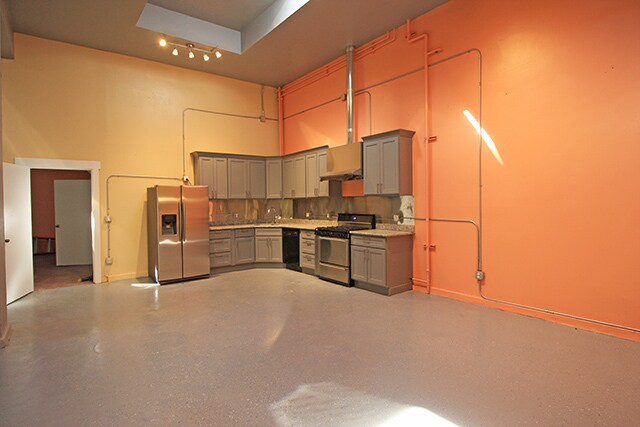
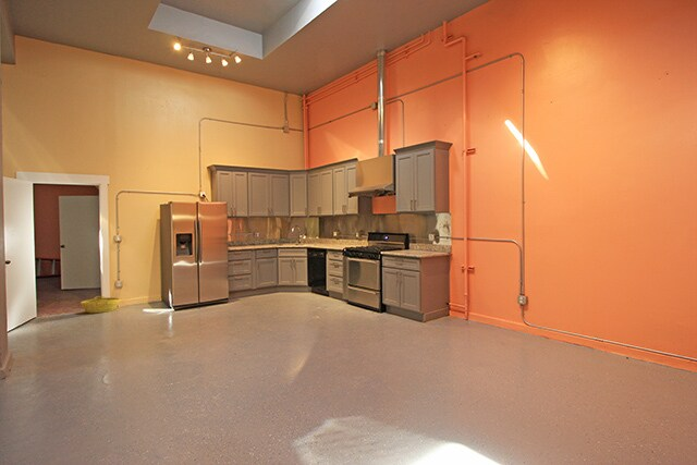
+ basket (100, 304)
